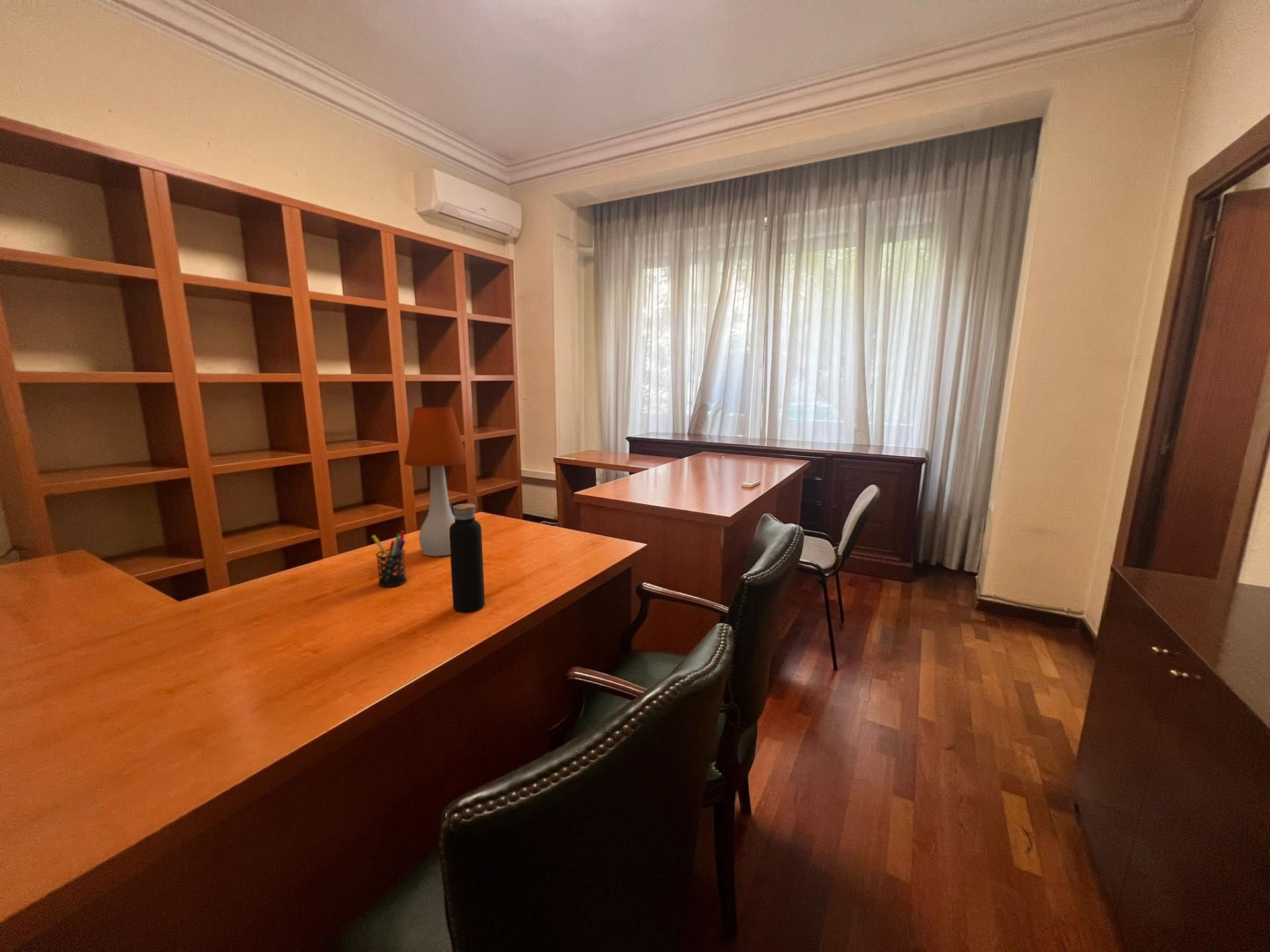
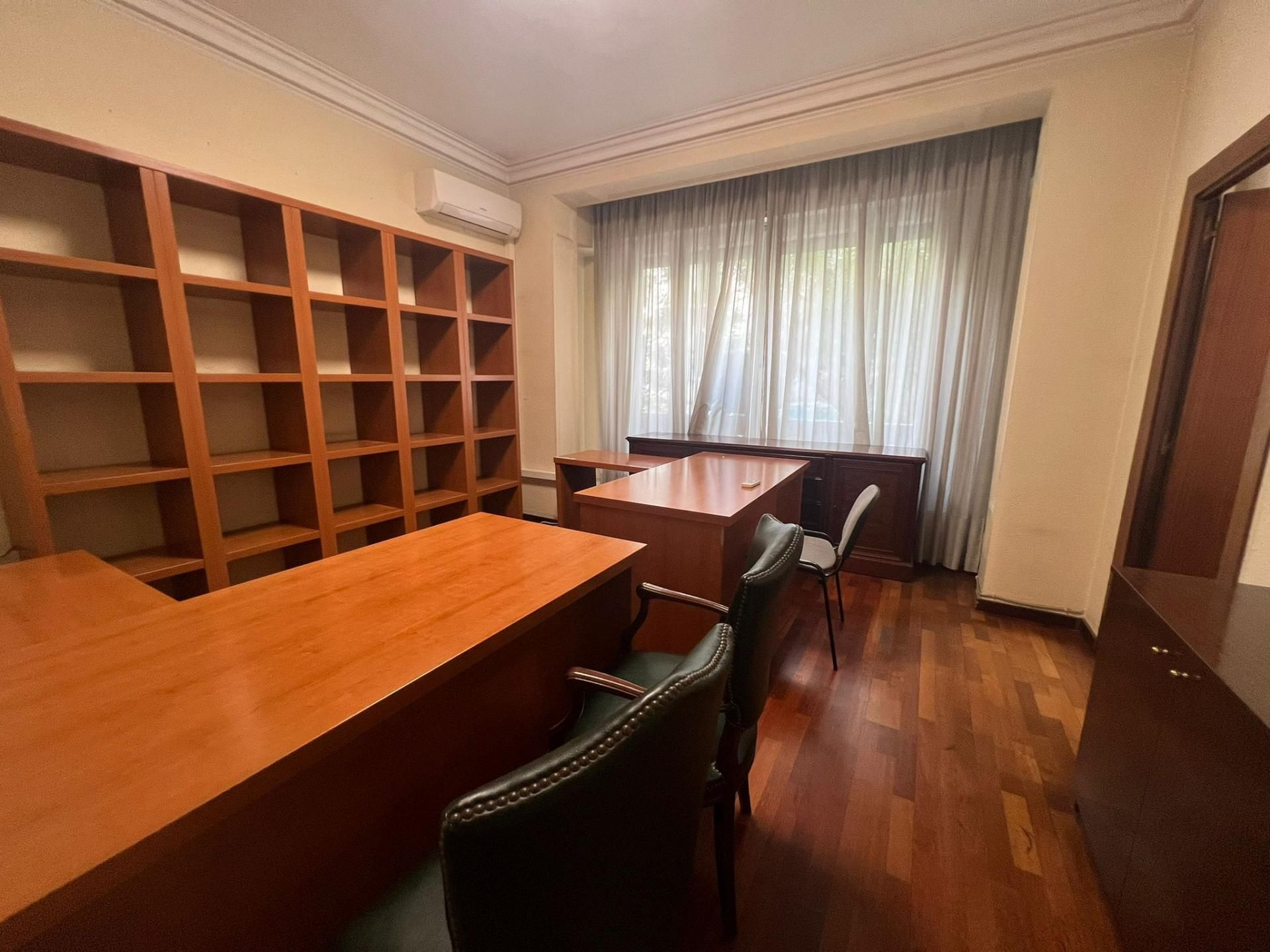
- water bottle (466, 551)
- table lamp (438, 481)
- pen holder (394, 555)
